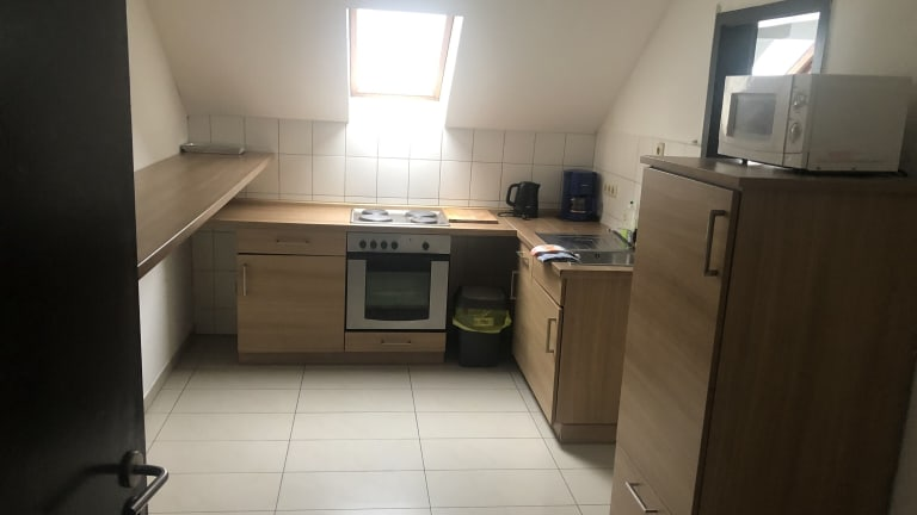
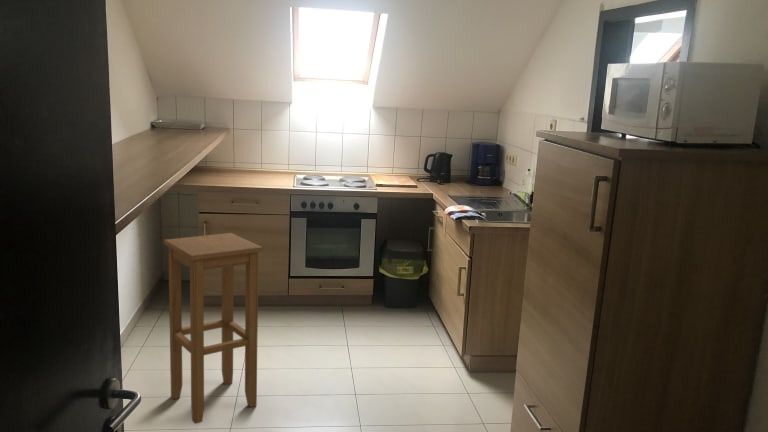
+ stool (213, 324)
